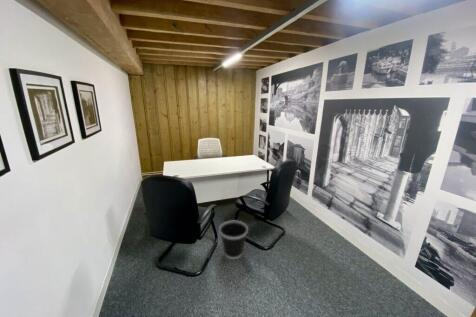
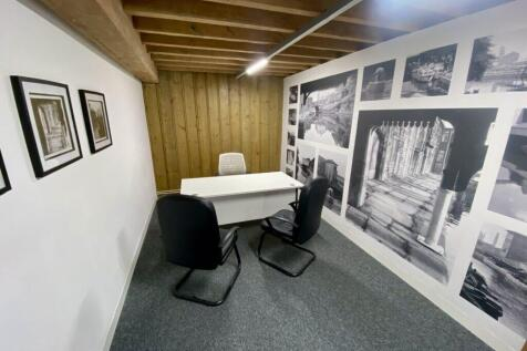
- wastebasket (233, 240)
